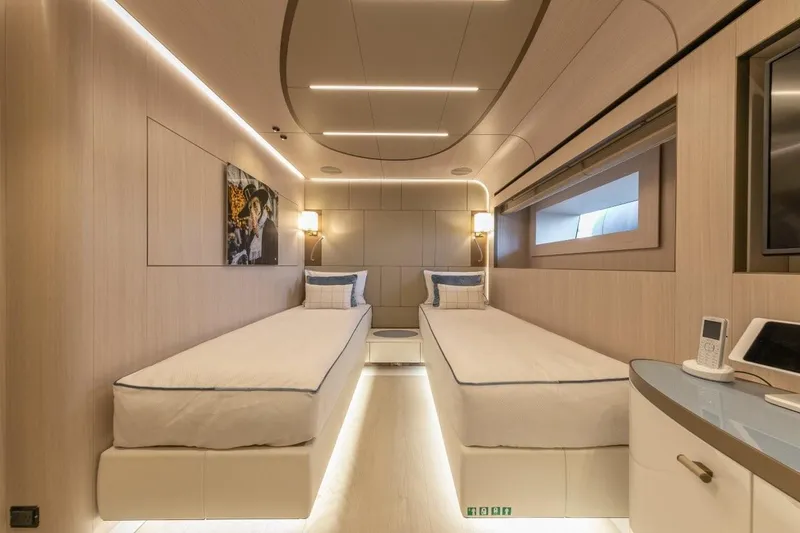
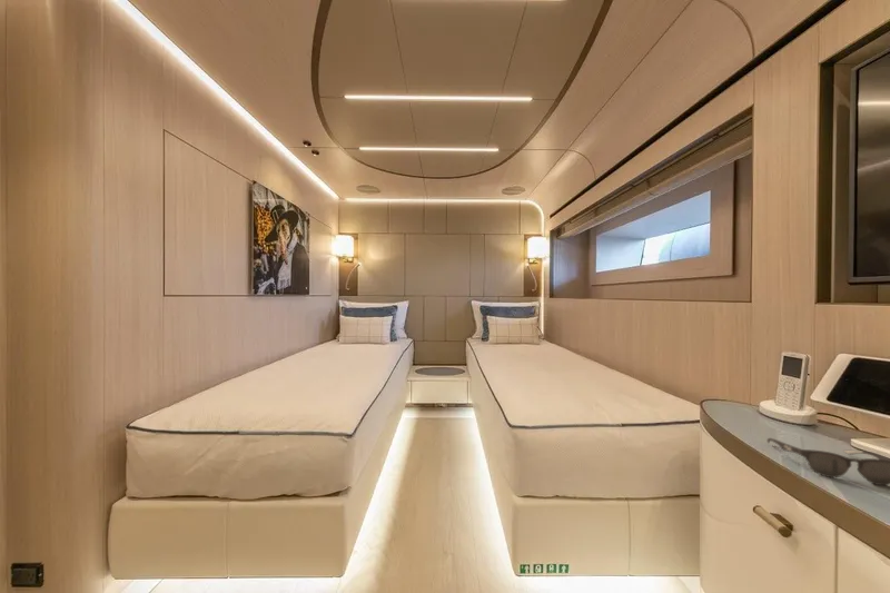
+ sunglasses (827, 452)
